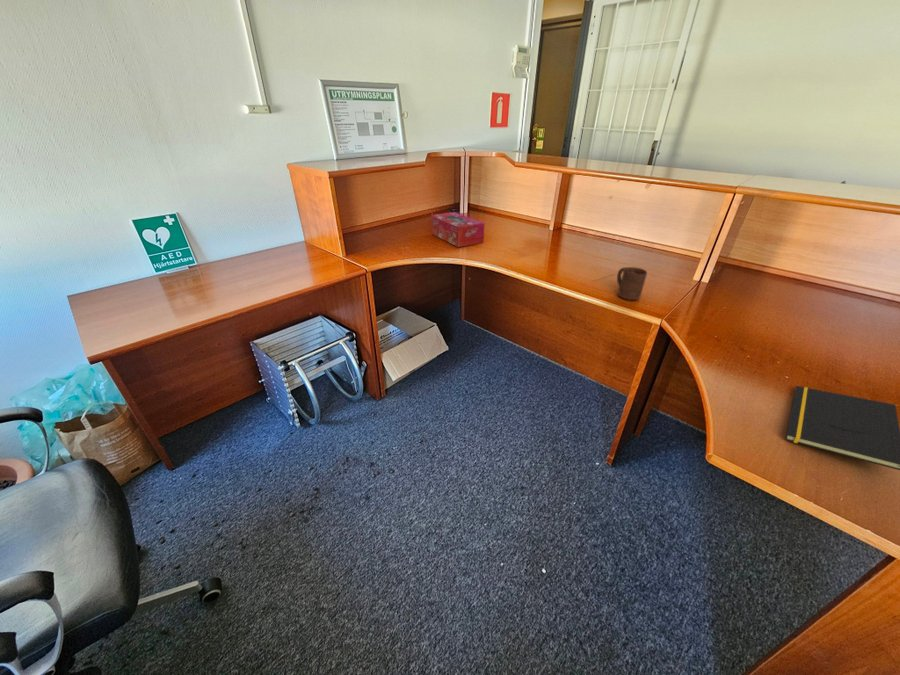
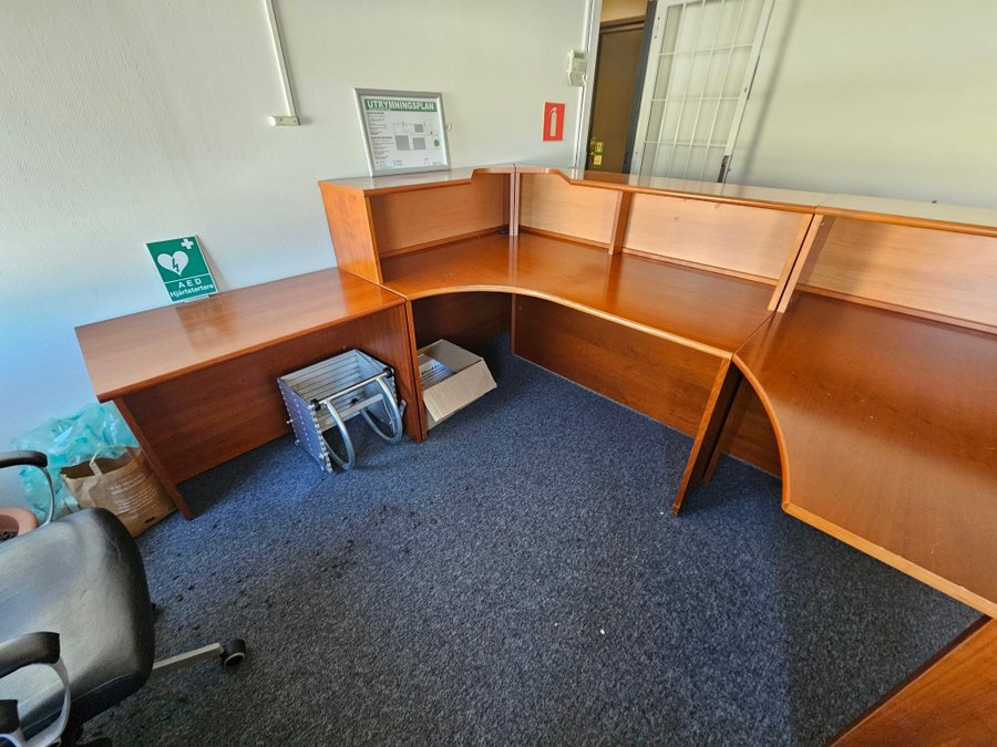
- cup (628, 282)
- notepad (841, 421)
- tissue box (456, 228)
